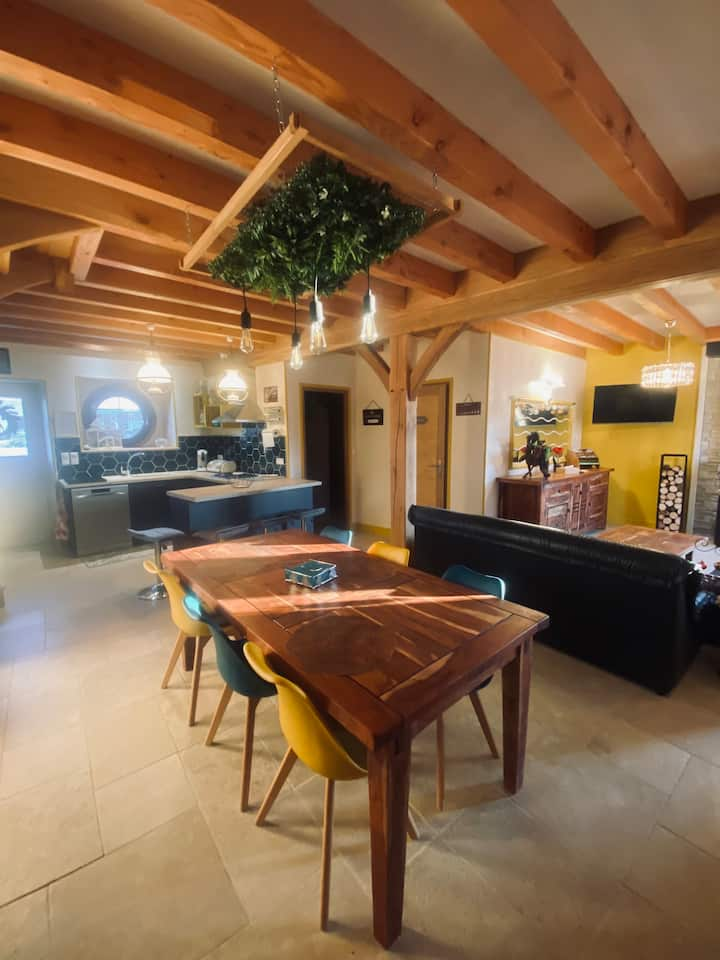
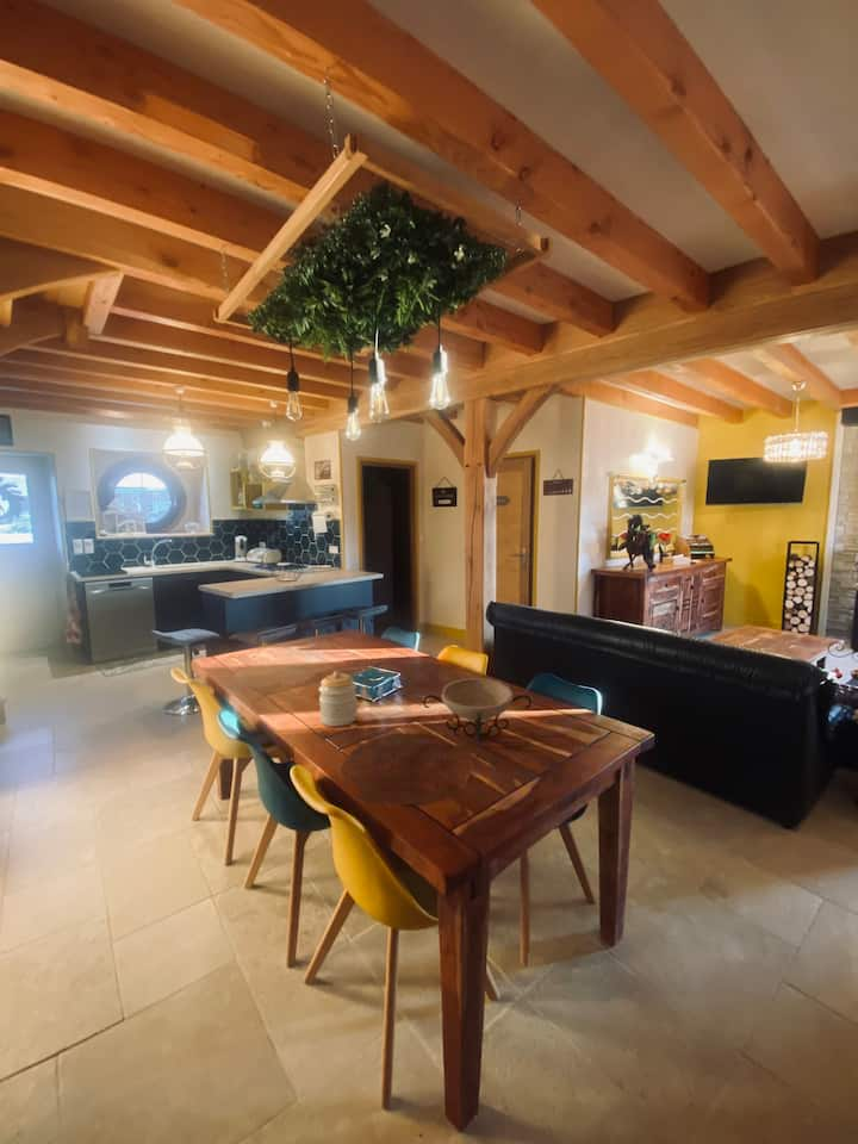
+ decorative bowl (477, 714)
+ jar (337, 695)
